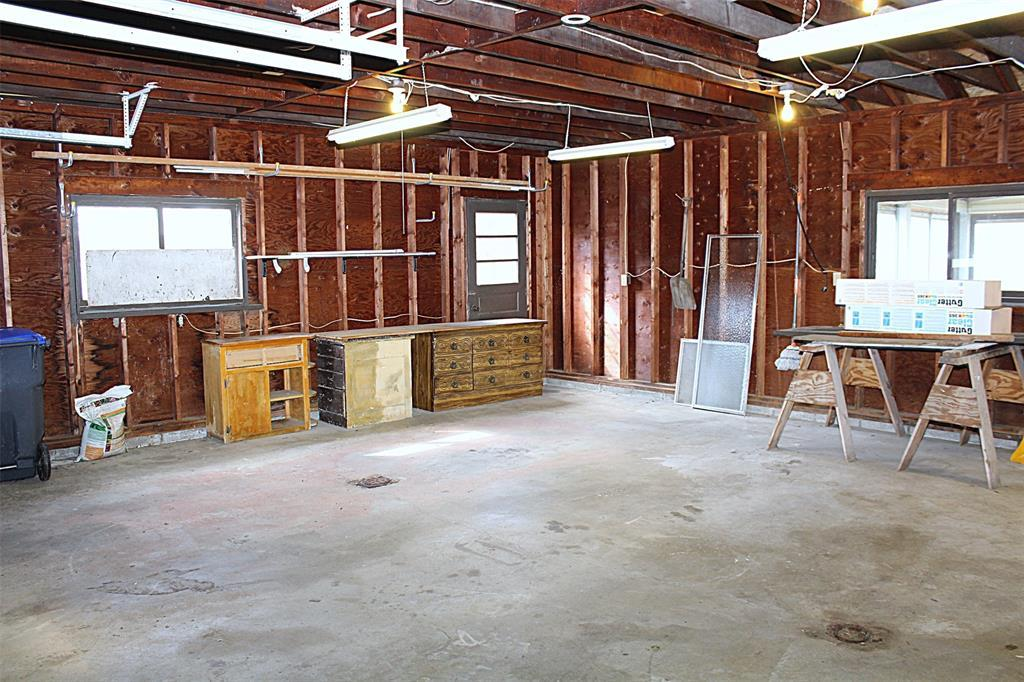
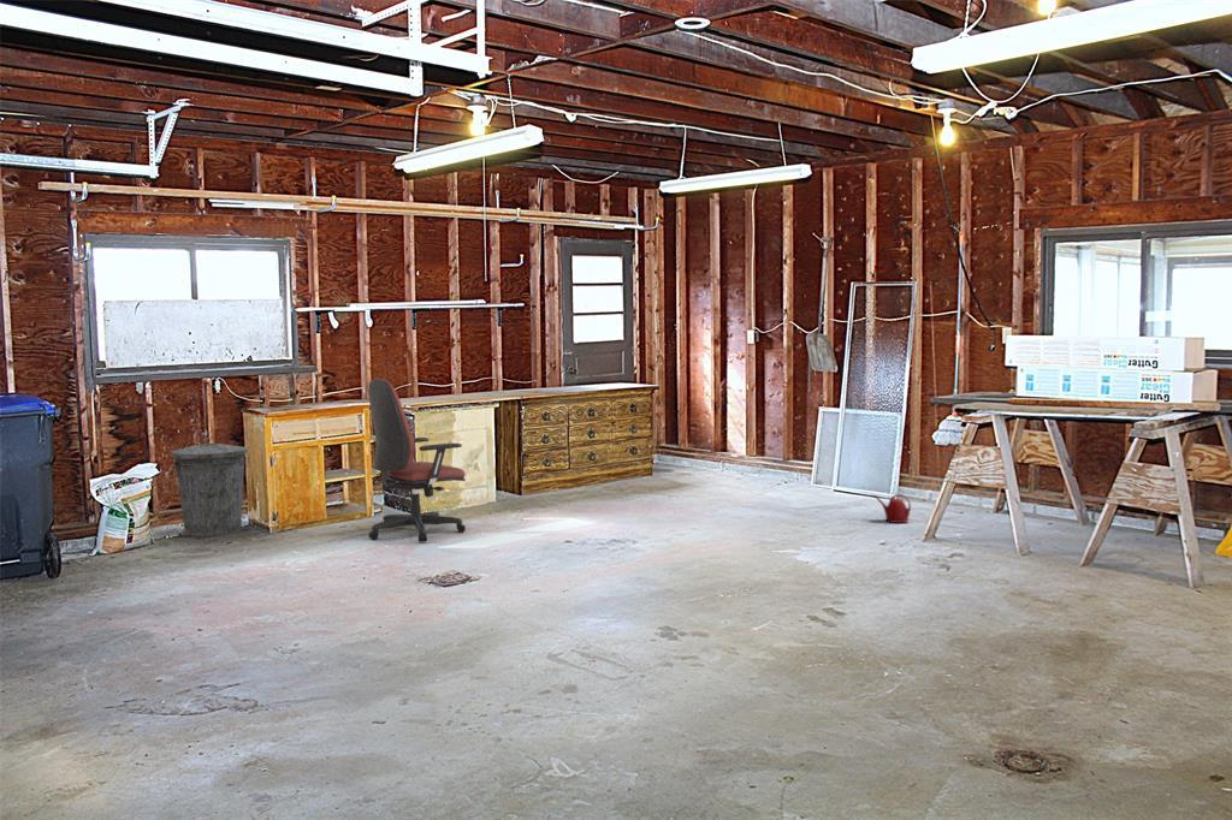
+ office chair (410, 456)
+ watering can (890, 506)
+ trash can (211, 485)
